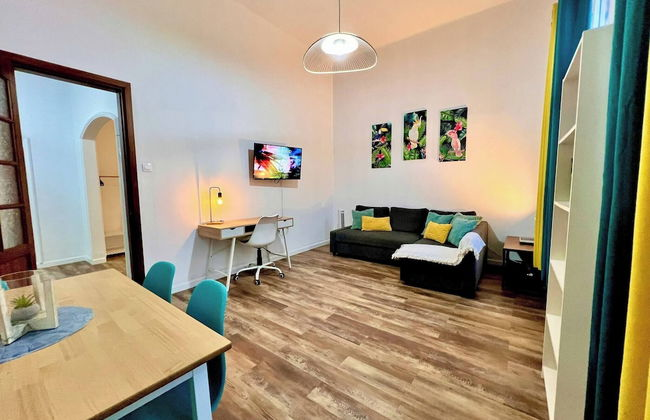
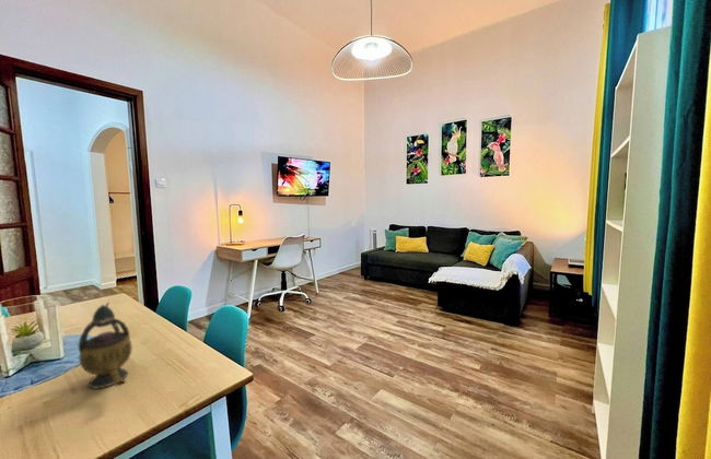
+ teapot (108, 345)
